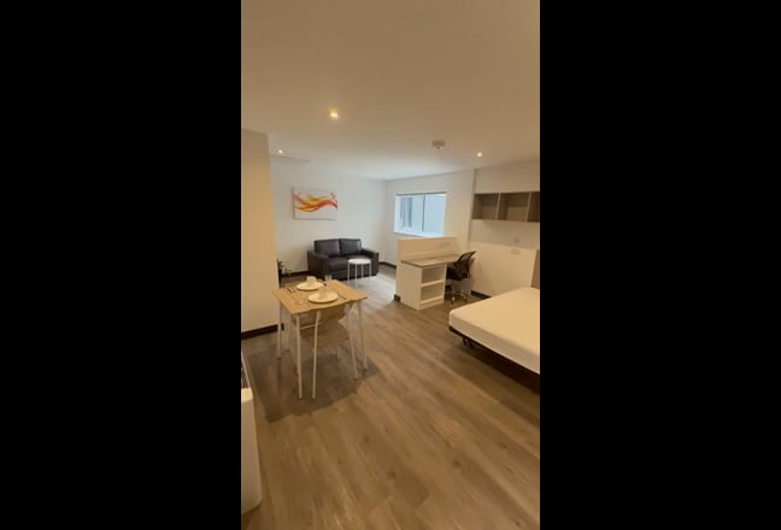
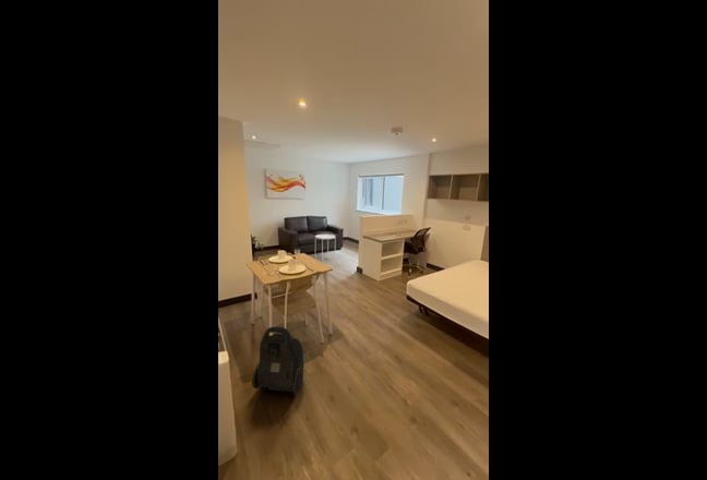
+ vacuum cleaner (281, 356)
